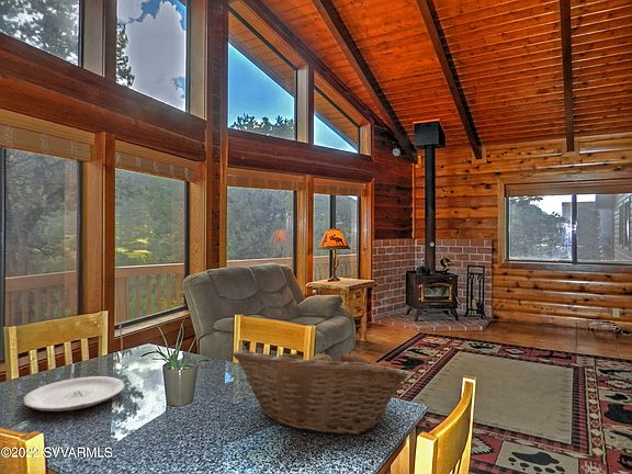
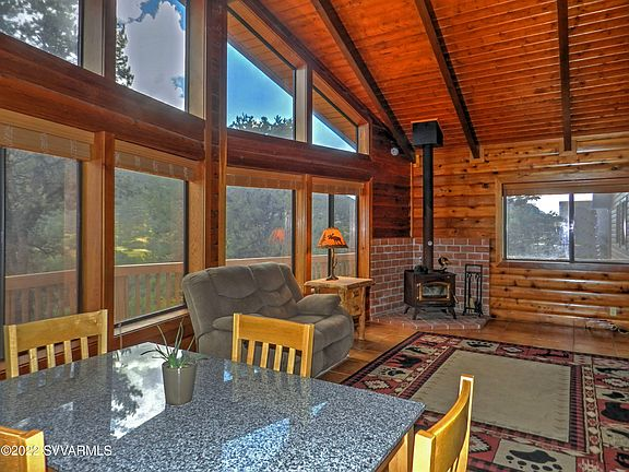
- plate (76, 394)
- fruit basket (317, 377)
